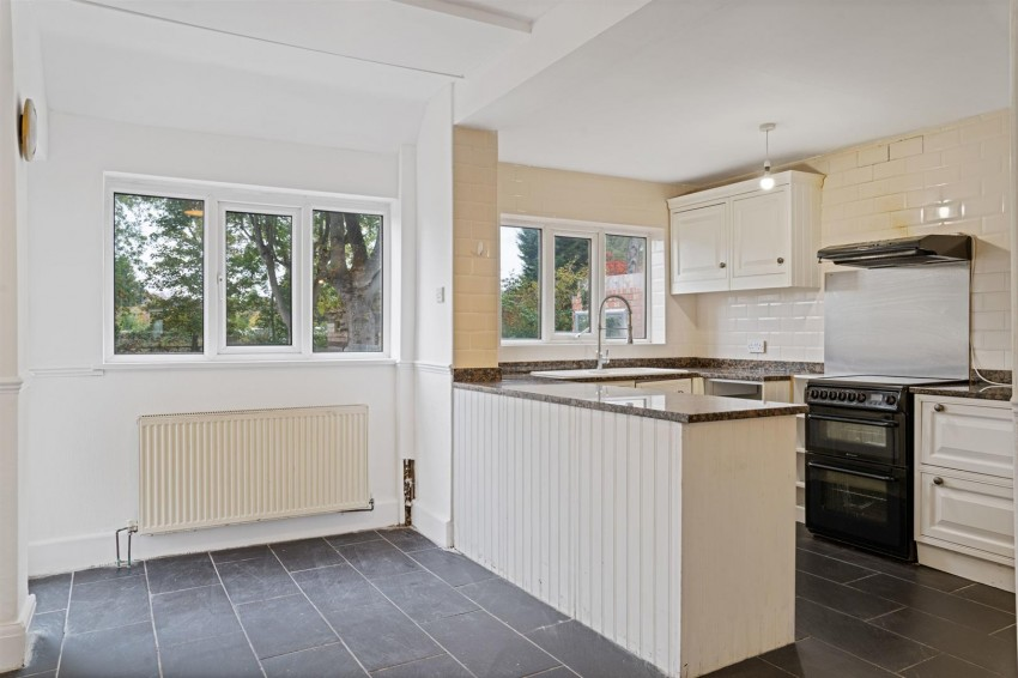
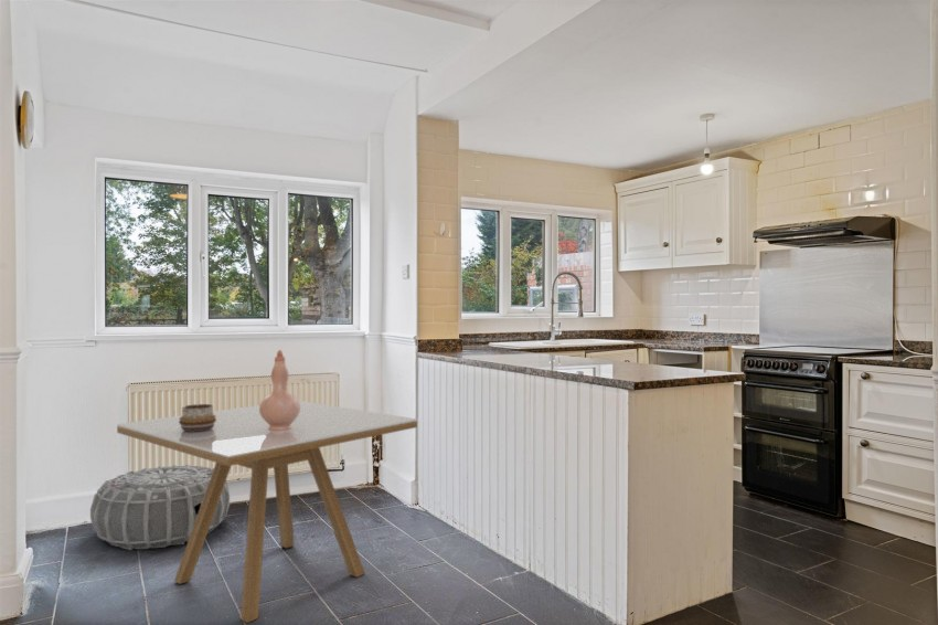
+ decorative bowl (198, 417)
+ dining table (265, 499)
+ air purifier (162, 502)
+ vase (279, 388)
